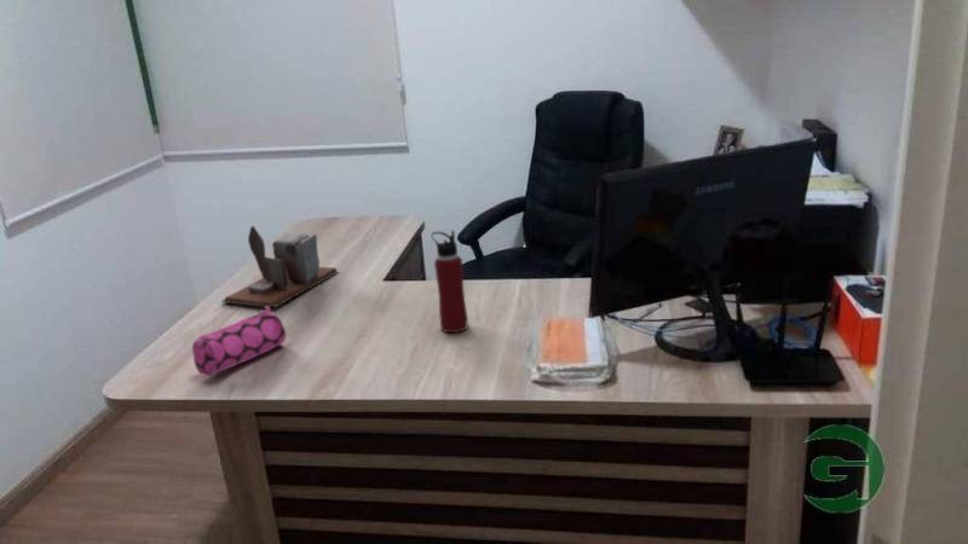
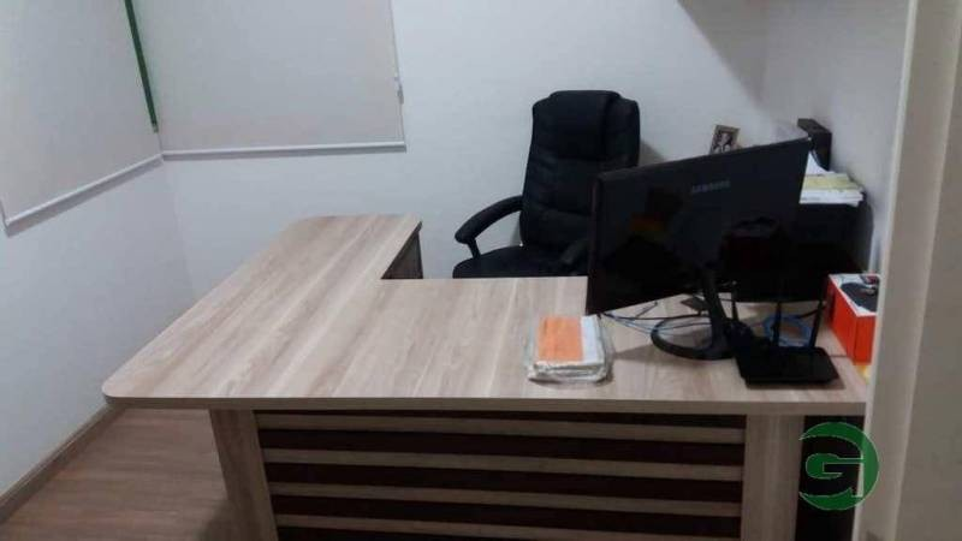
- water bottle (449, 279)
- desk organizer (276, 254)
- pencil case (238, 340)
